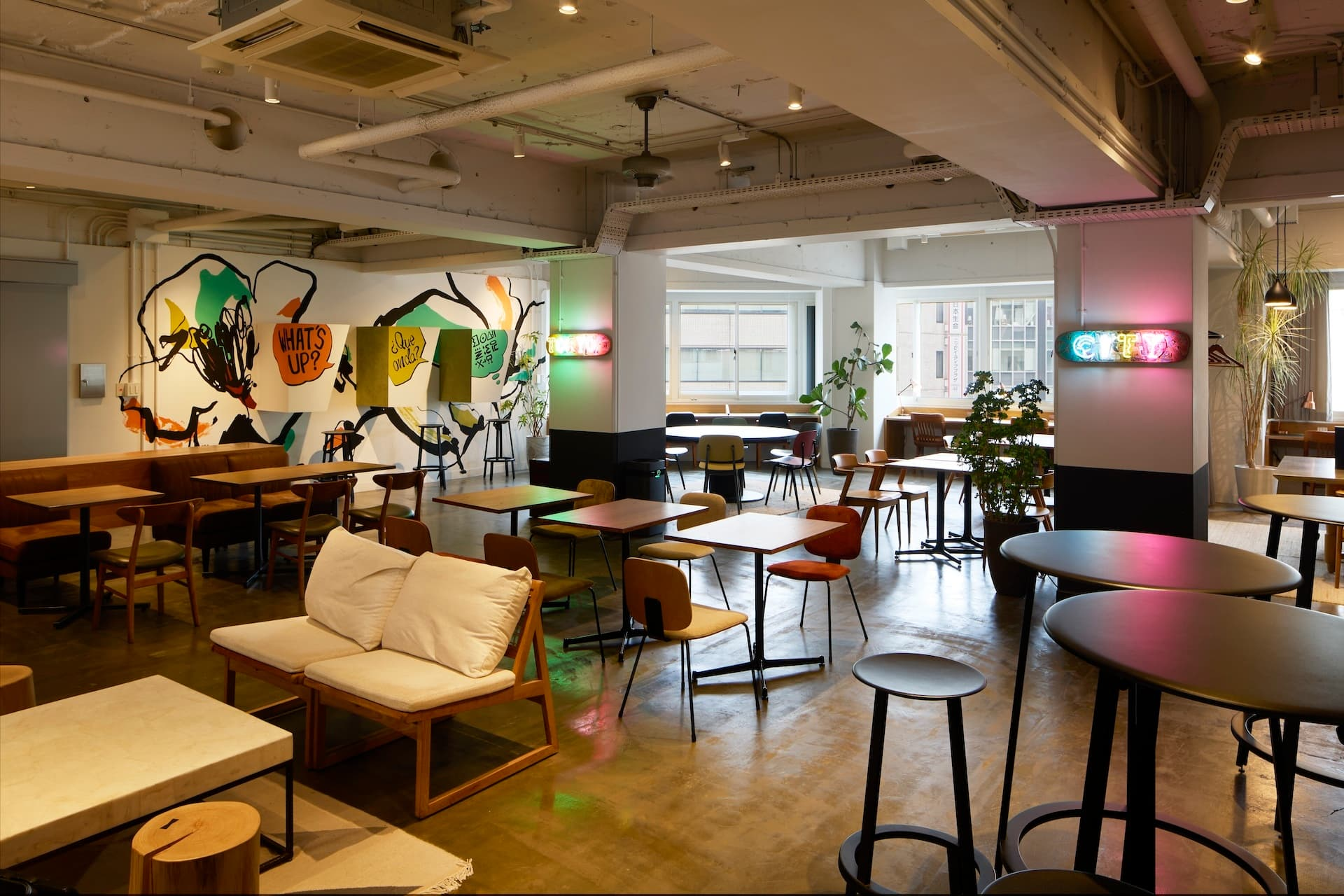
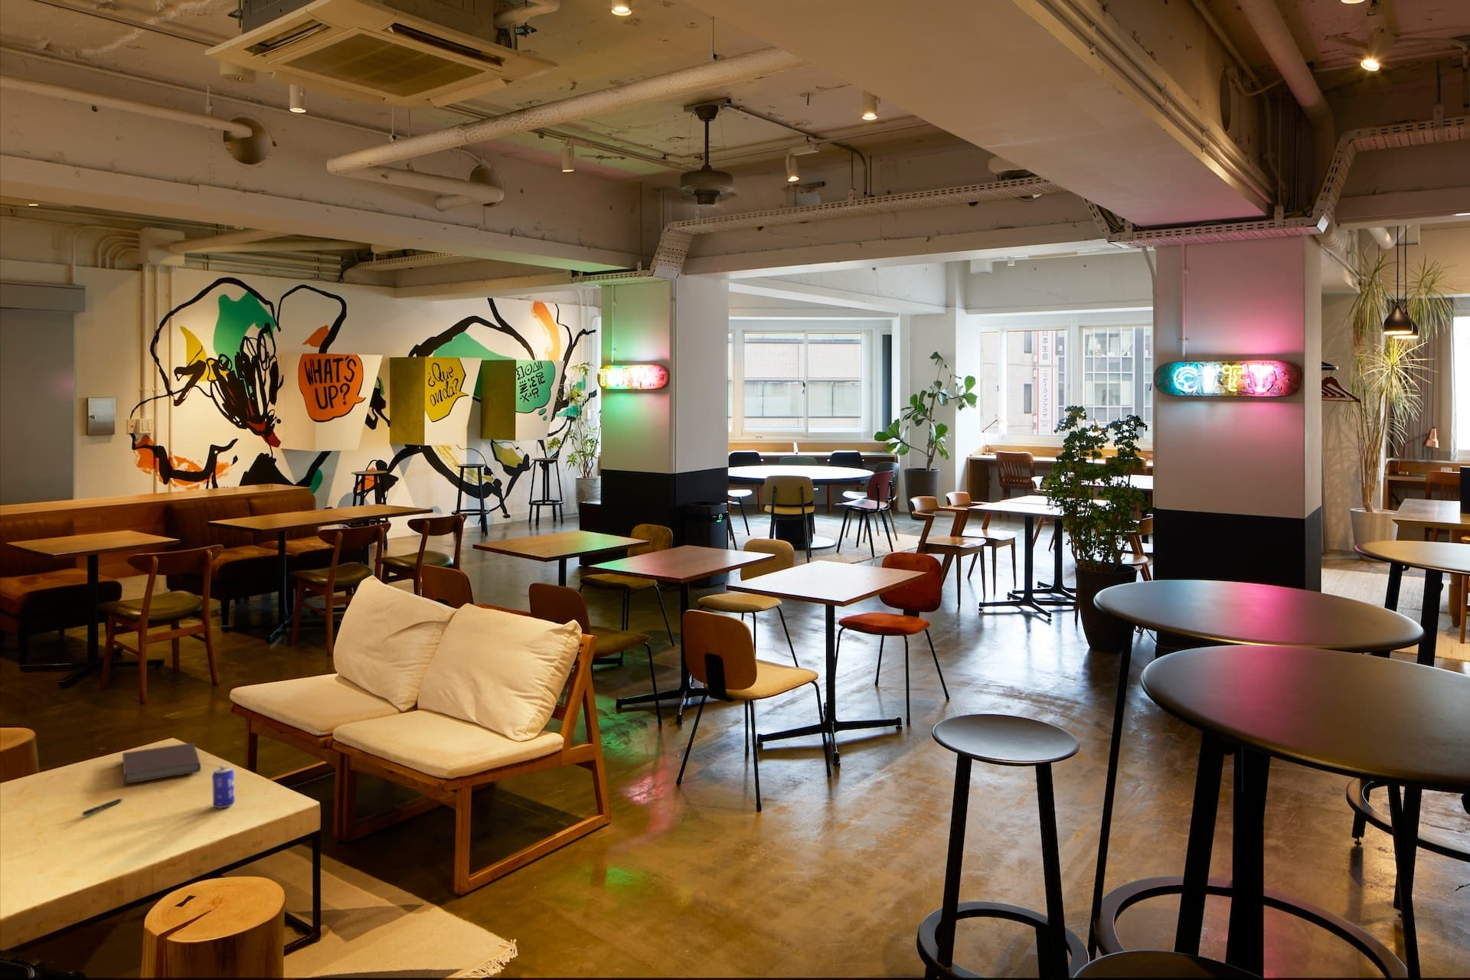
+ beer can (223, 785)
+ notebook (161, 761)
+ pen (103, 805)
